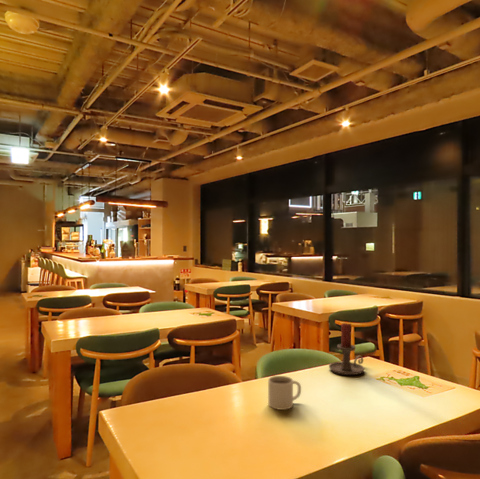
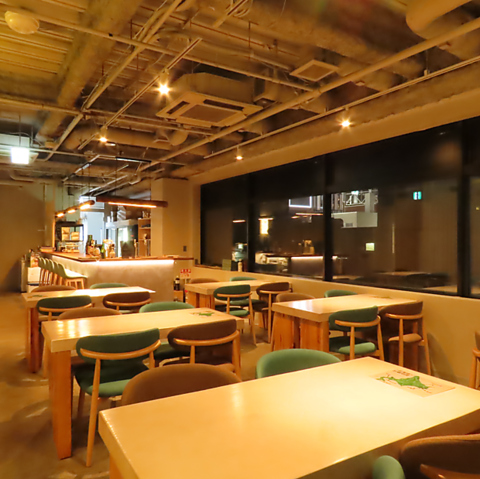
- mug (285, 391)
- candle holder (349, 346)
